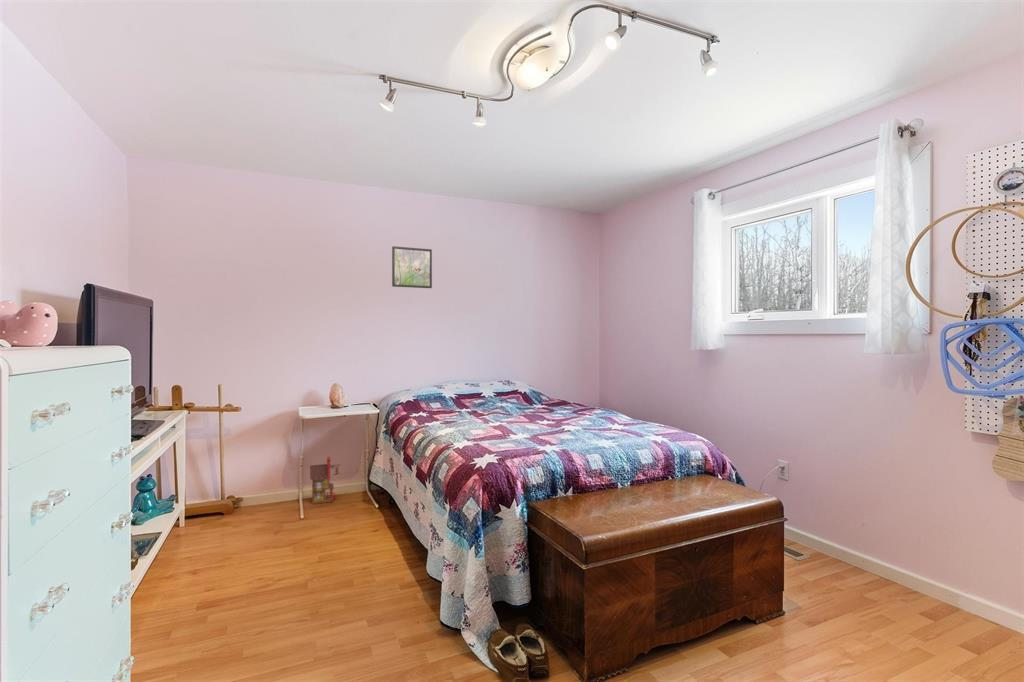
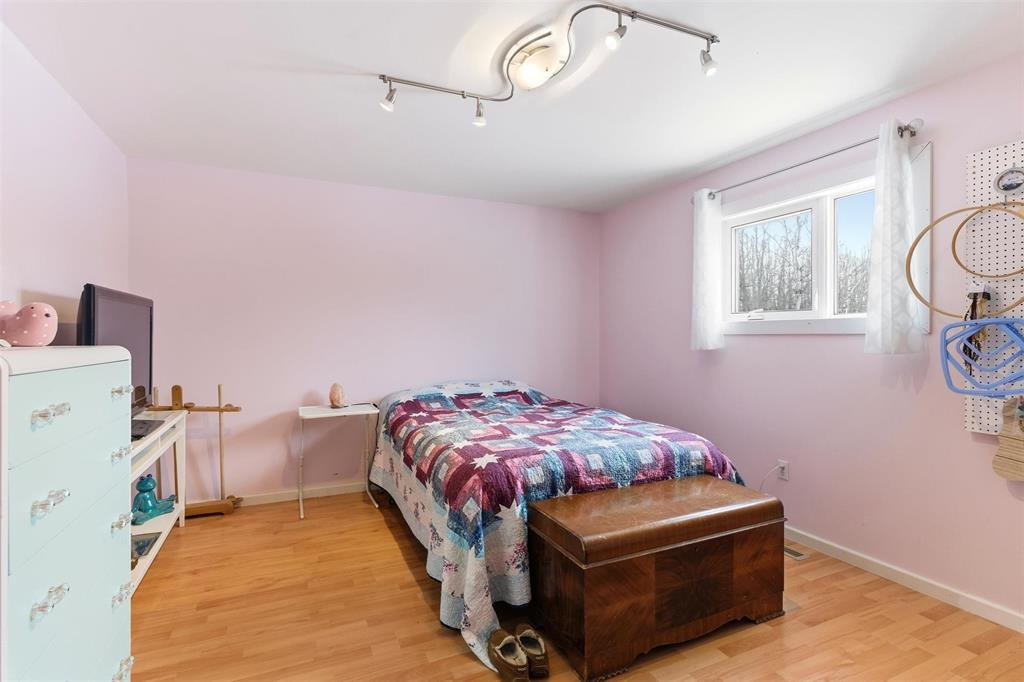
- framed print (412, 267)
- toy house (326, 479)
